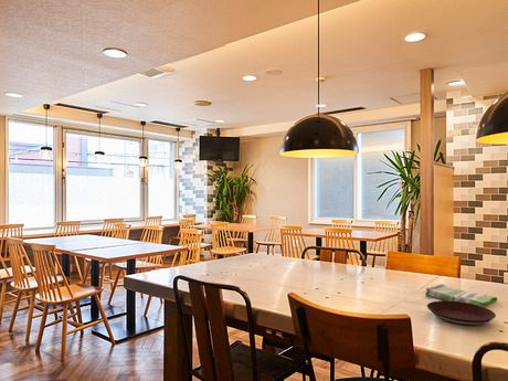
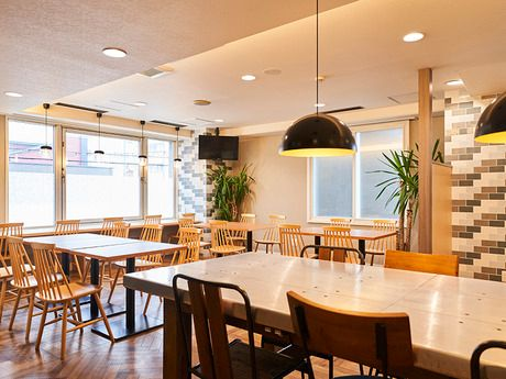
- plate (459, 314)
- dish towel (459, 294)
